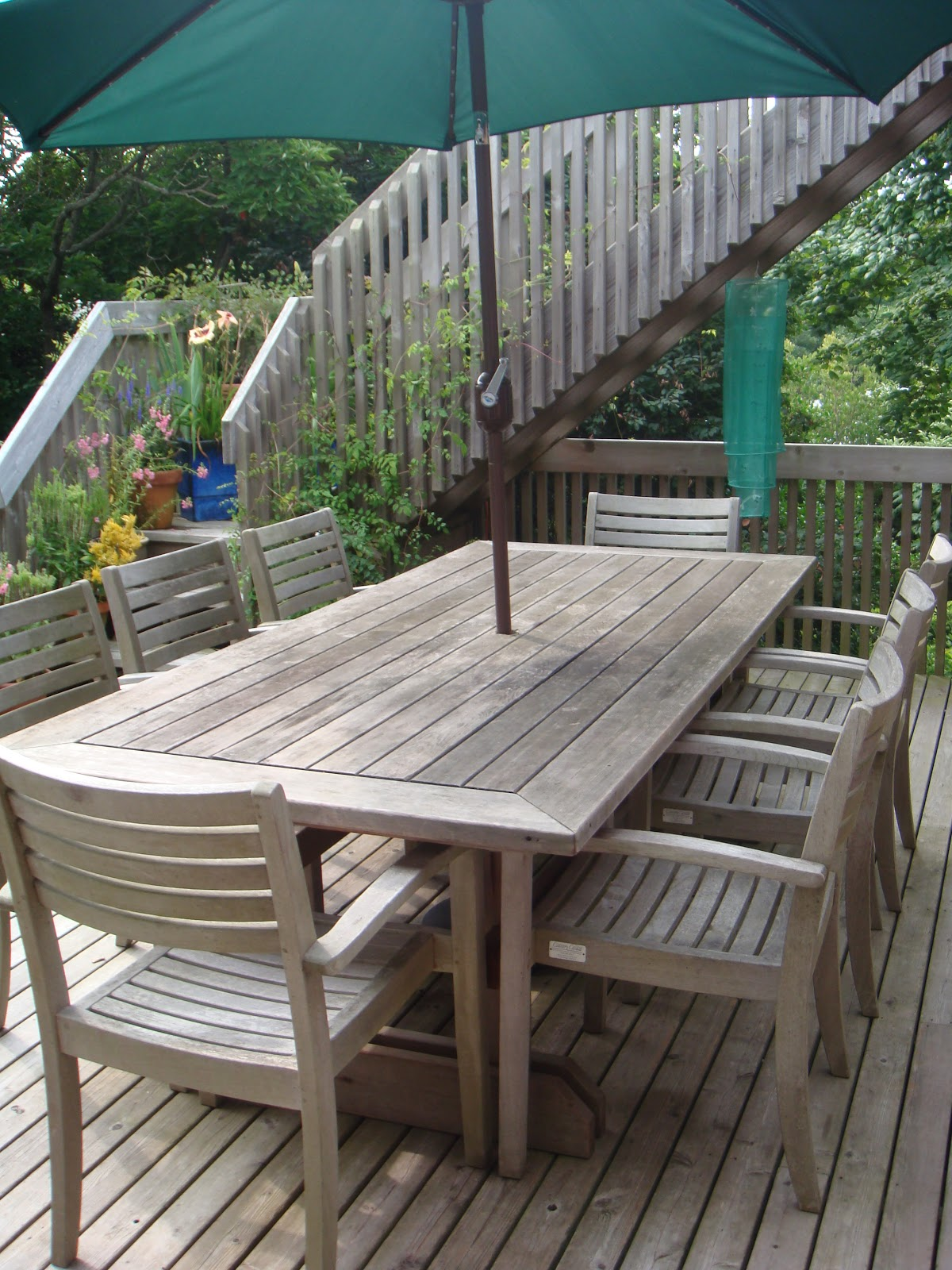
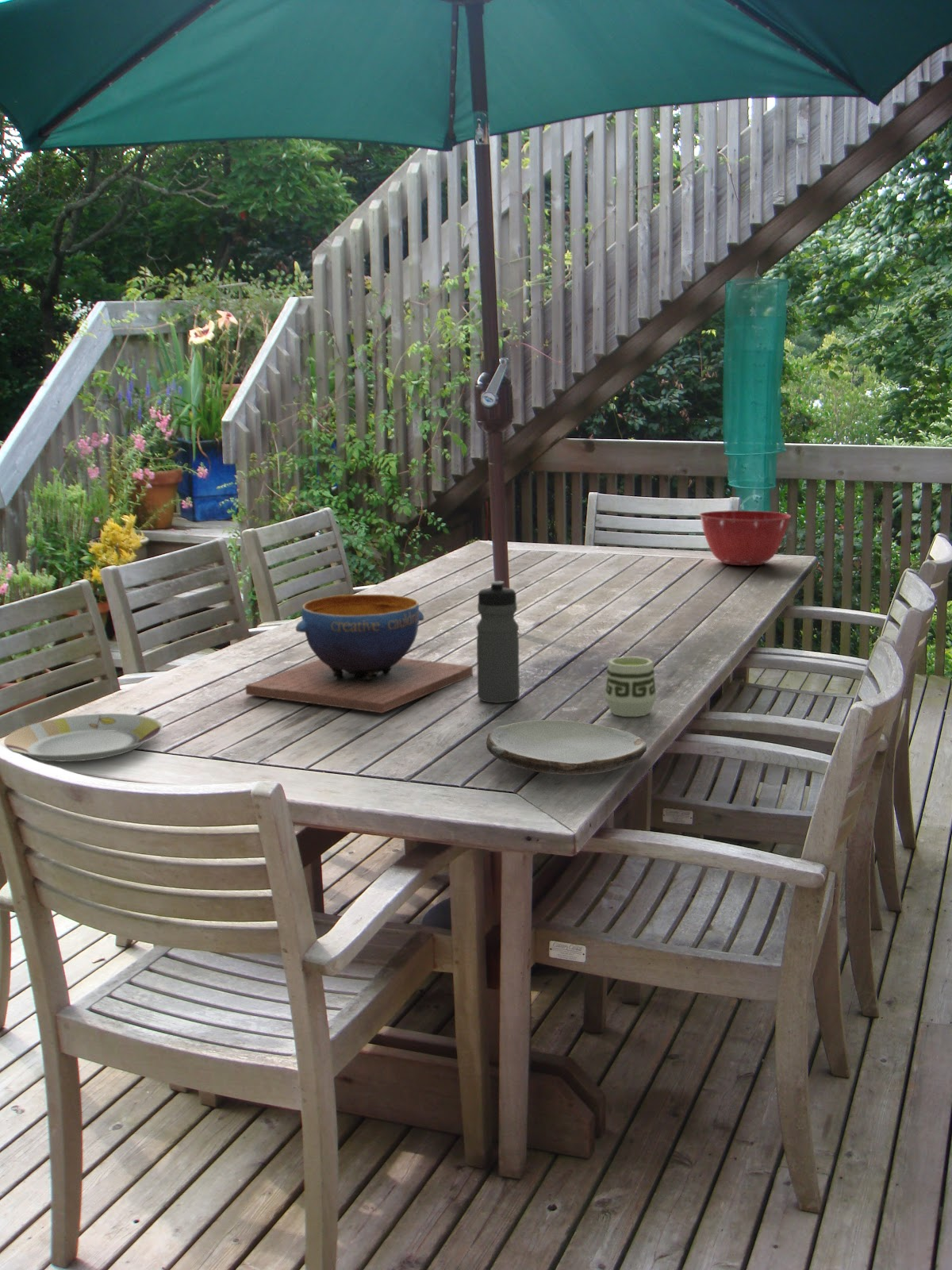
+ cup (630, 687)
+ plate (85, 738)
+ water bottle (497, 640)
+ plate (566, 747)
+ decorative bowl (360, 644)
+ mixing bowl (744, 538)
